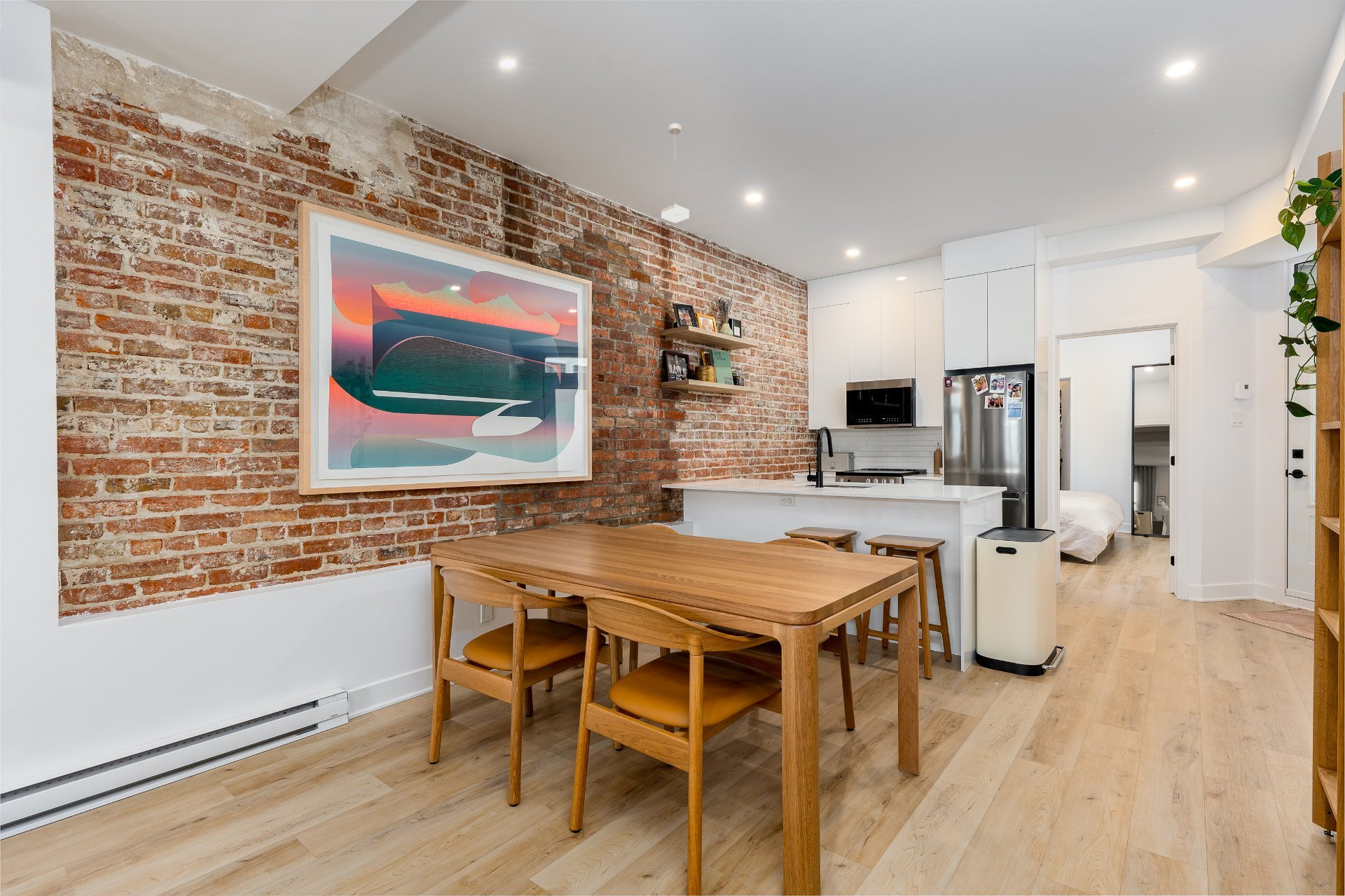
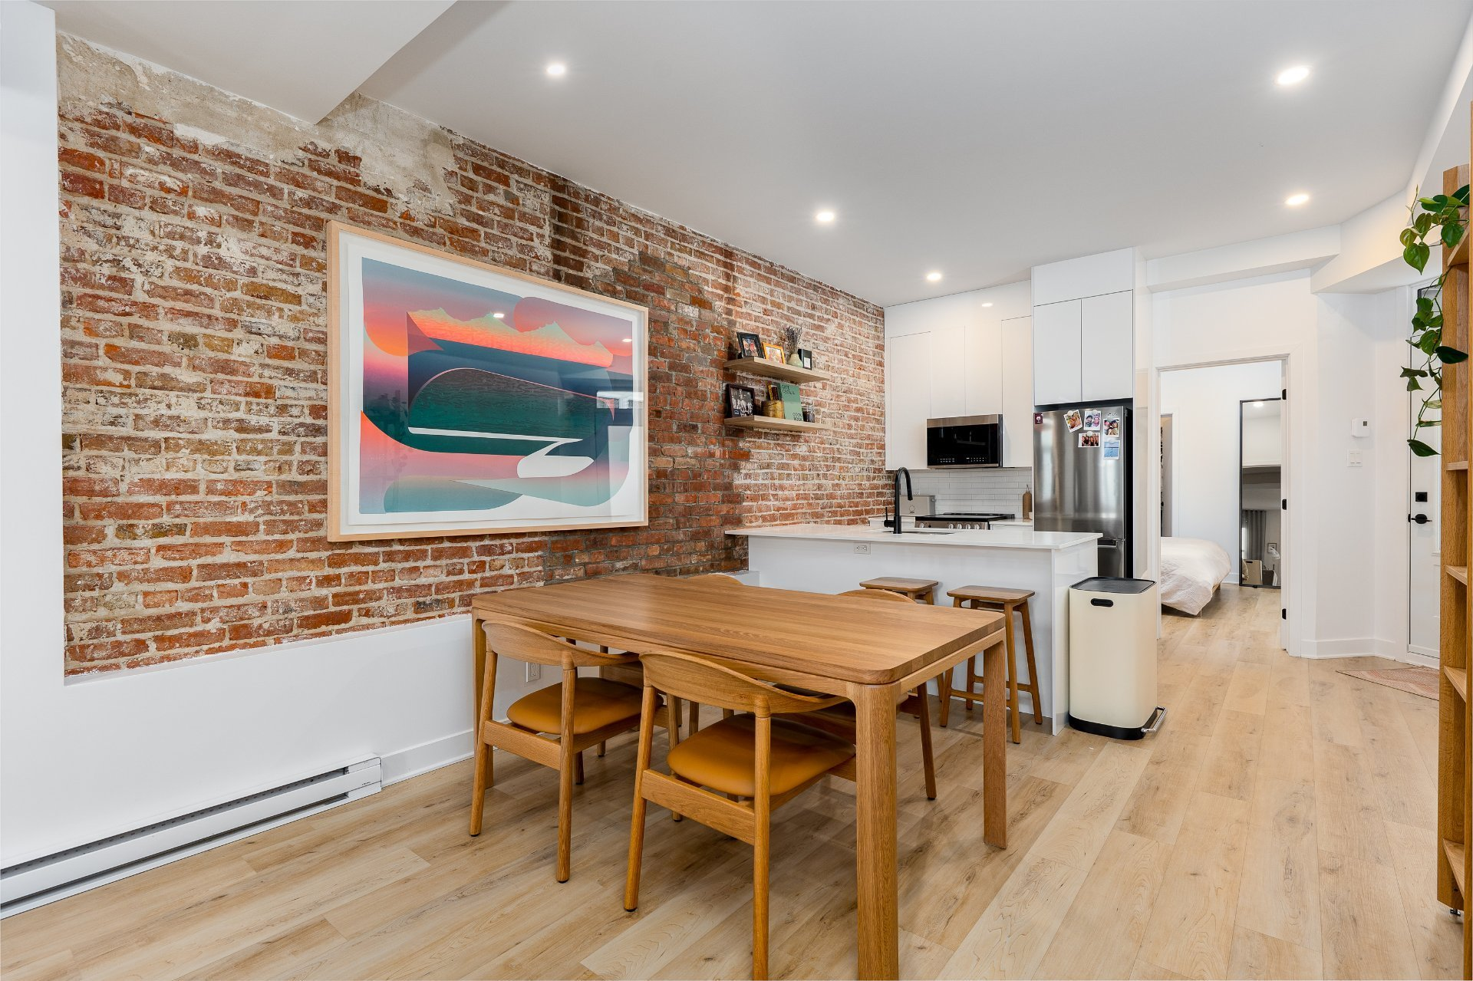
- pendant lamp (675, 158)
